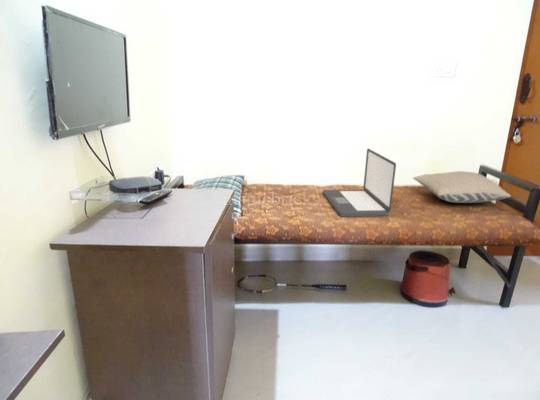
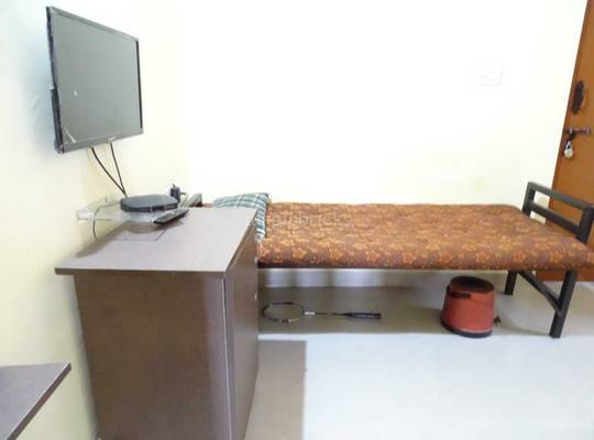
- laptop (364, 180)
- pillow (457, 186)
